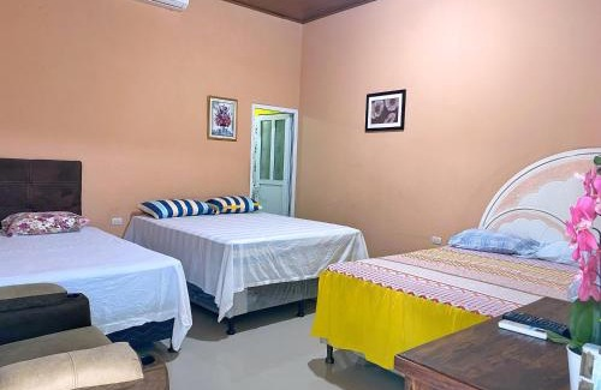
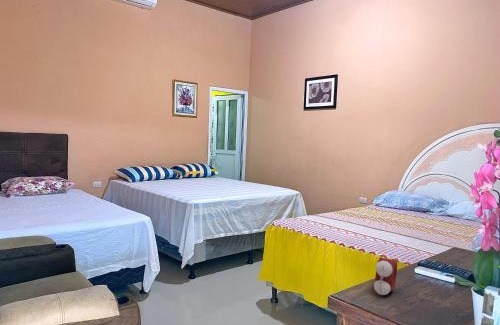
+ alarm clock (385, 274)
